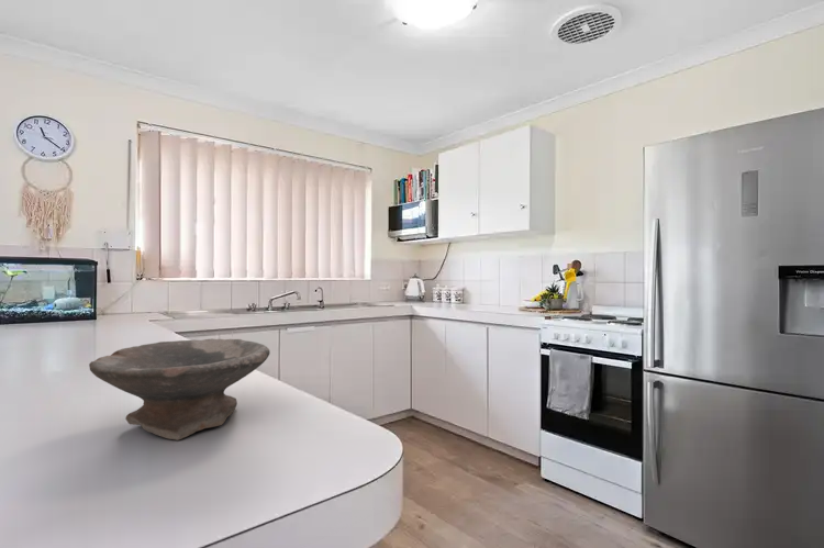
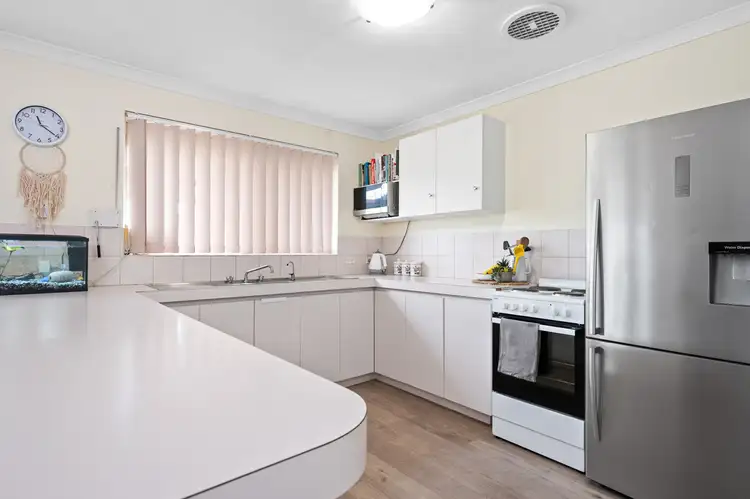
- bowl (187, 385)
